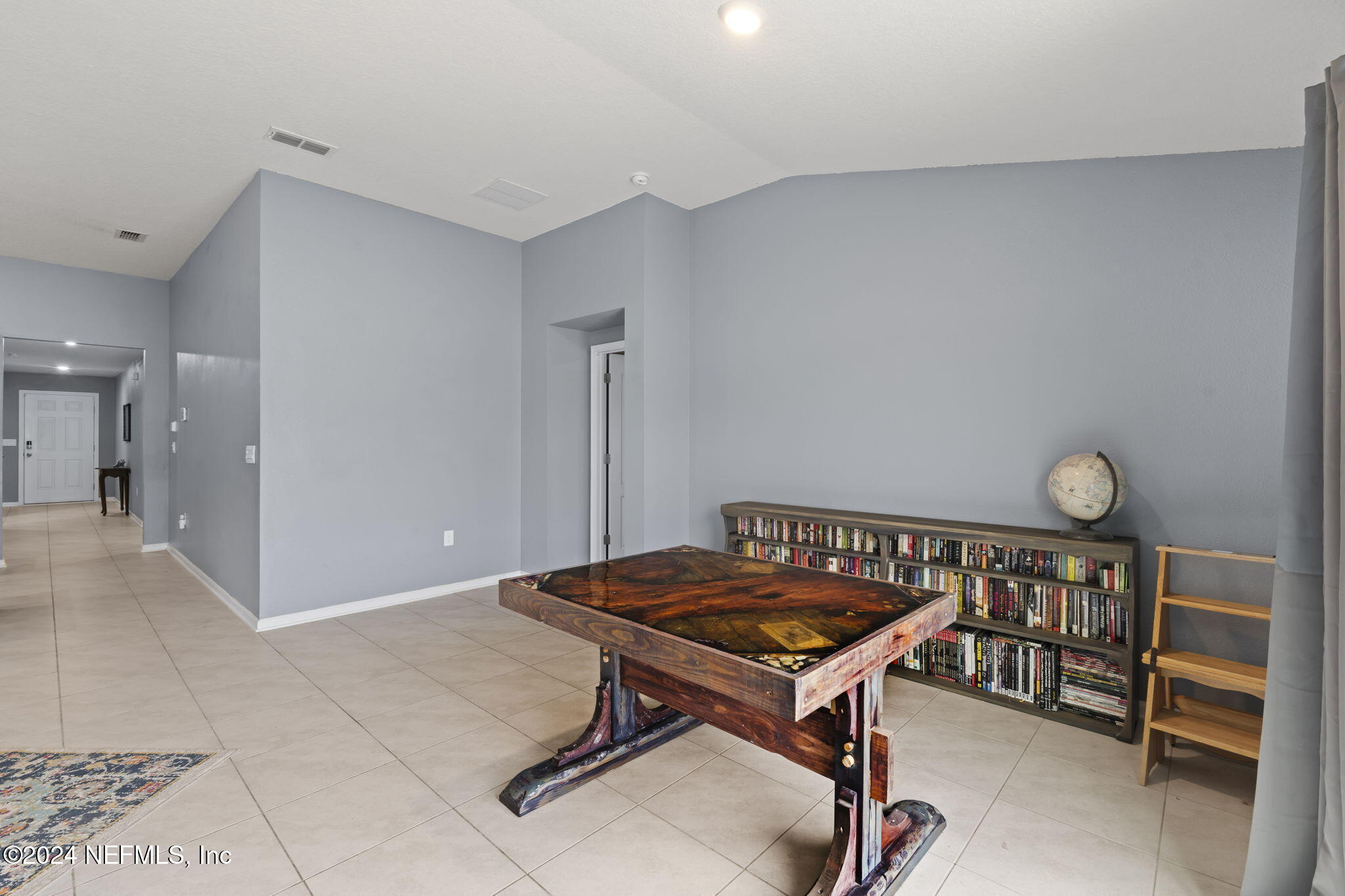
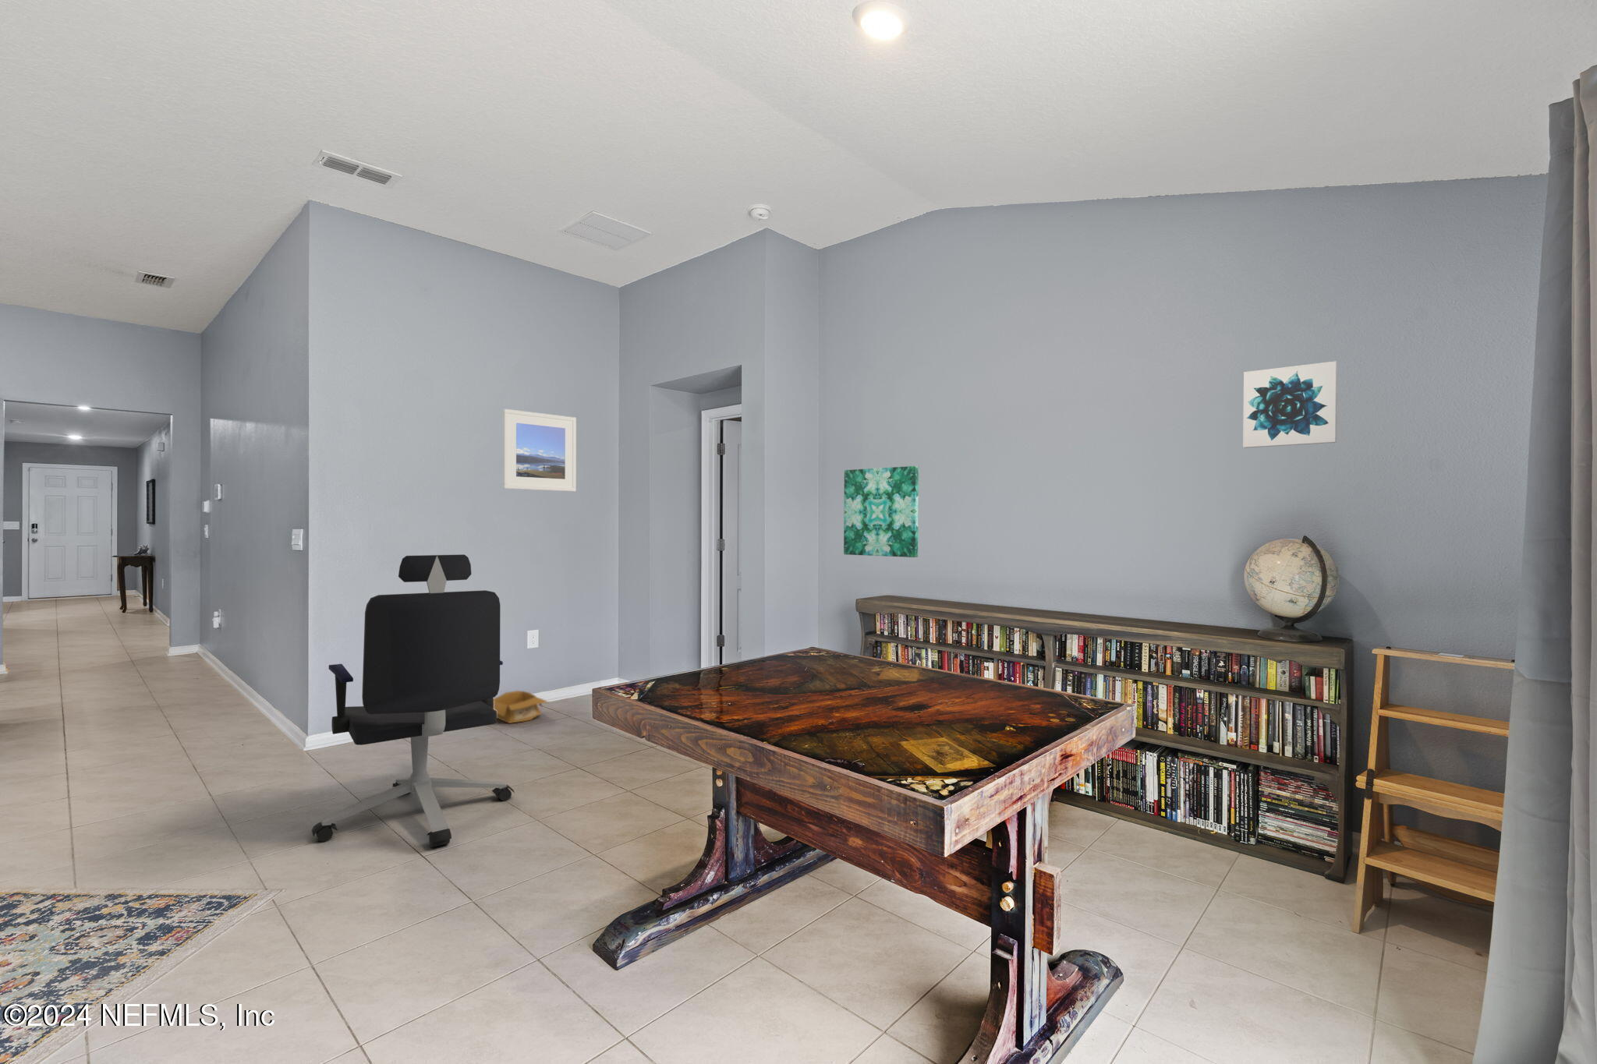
+ wall art (880, 512)
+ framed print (540, 451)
+ office chair (419, 685)
+ cardboard box (513, 707)
+ wall art (1288, 406)
